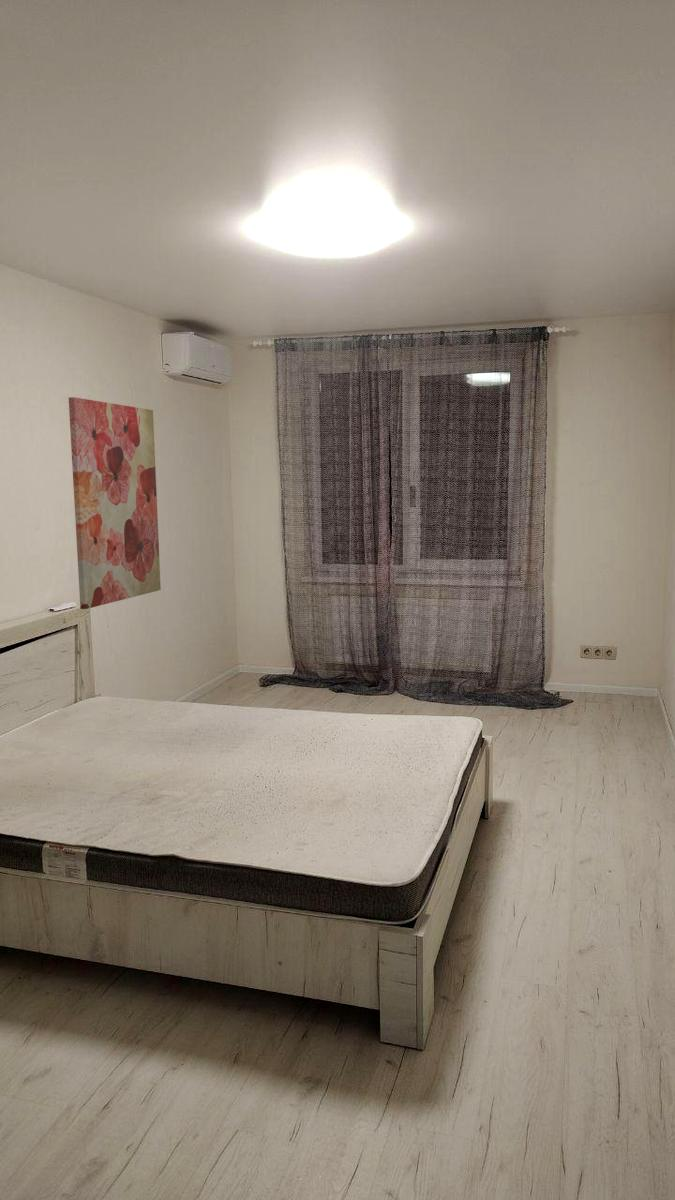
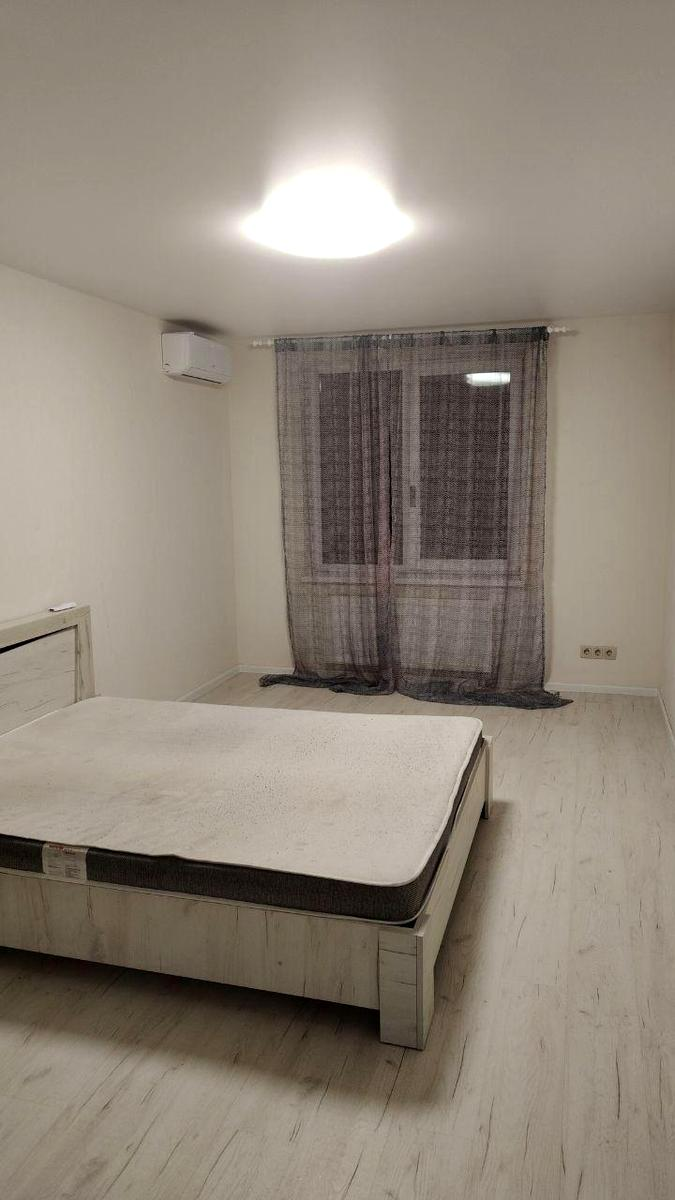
- wall art (119, 503)
